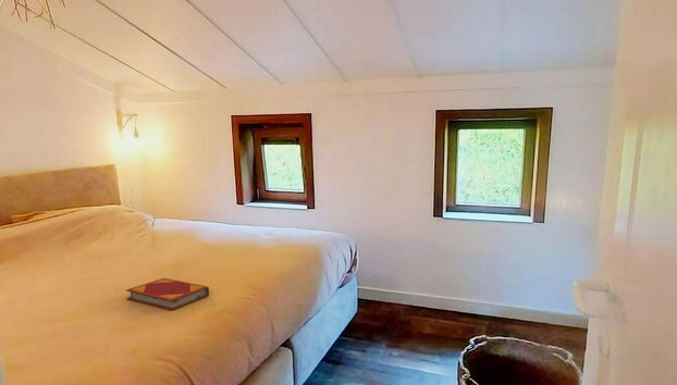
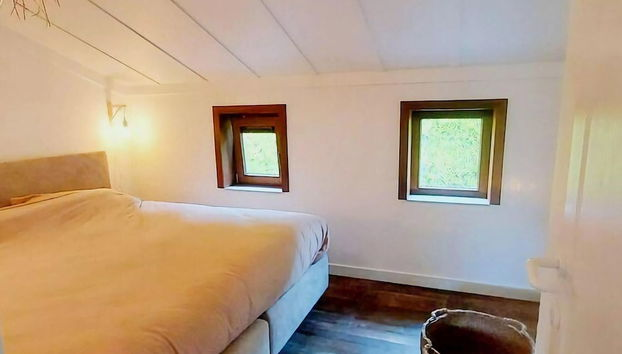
- hardback book (168, 293)
